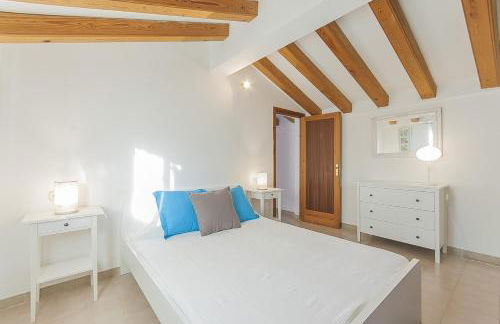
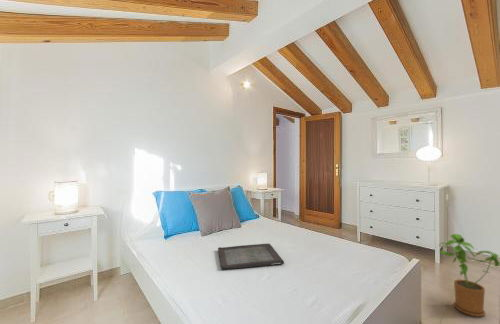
+ serving tray (248, 254)
+ house plant (464, 271)
